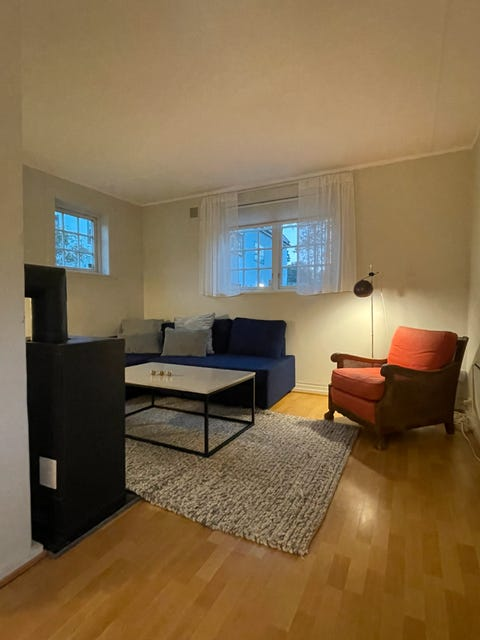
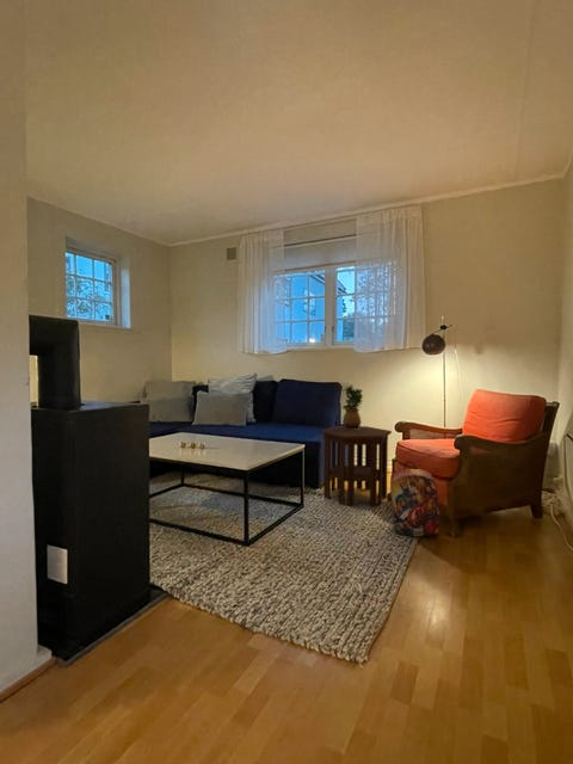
+ side table (353, 463)
+ backpack (413, 498)
+ potted plant (355, 406)
